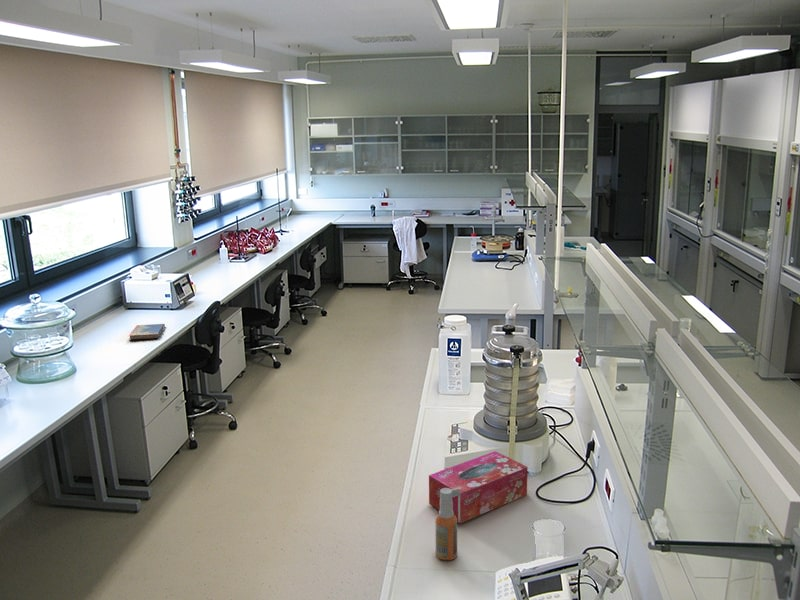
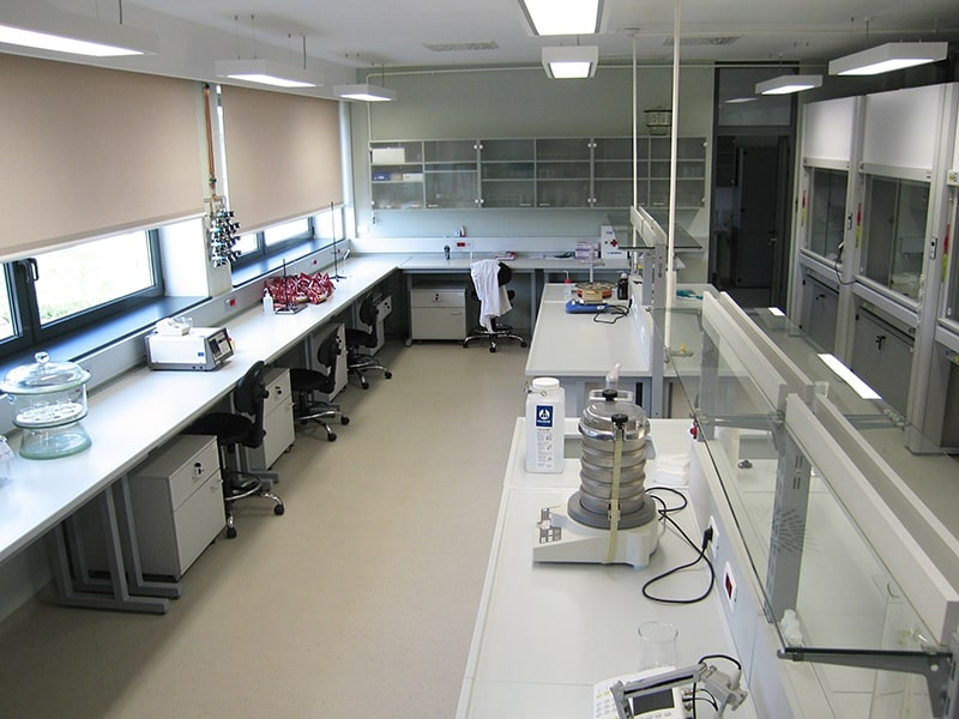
- tissue box (478, 485)
- spray bottle (448, 522)
- hardcover book (147, 331)
